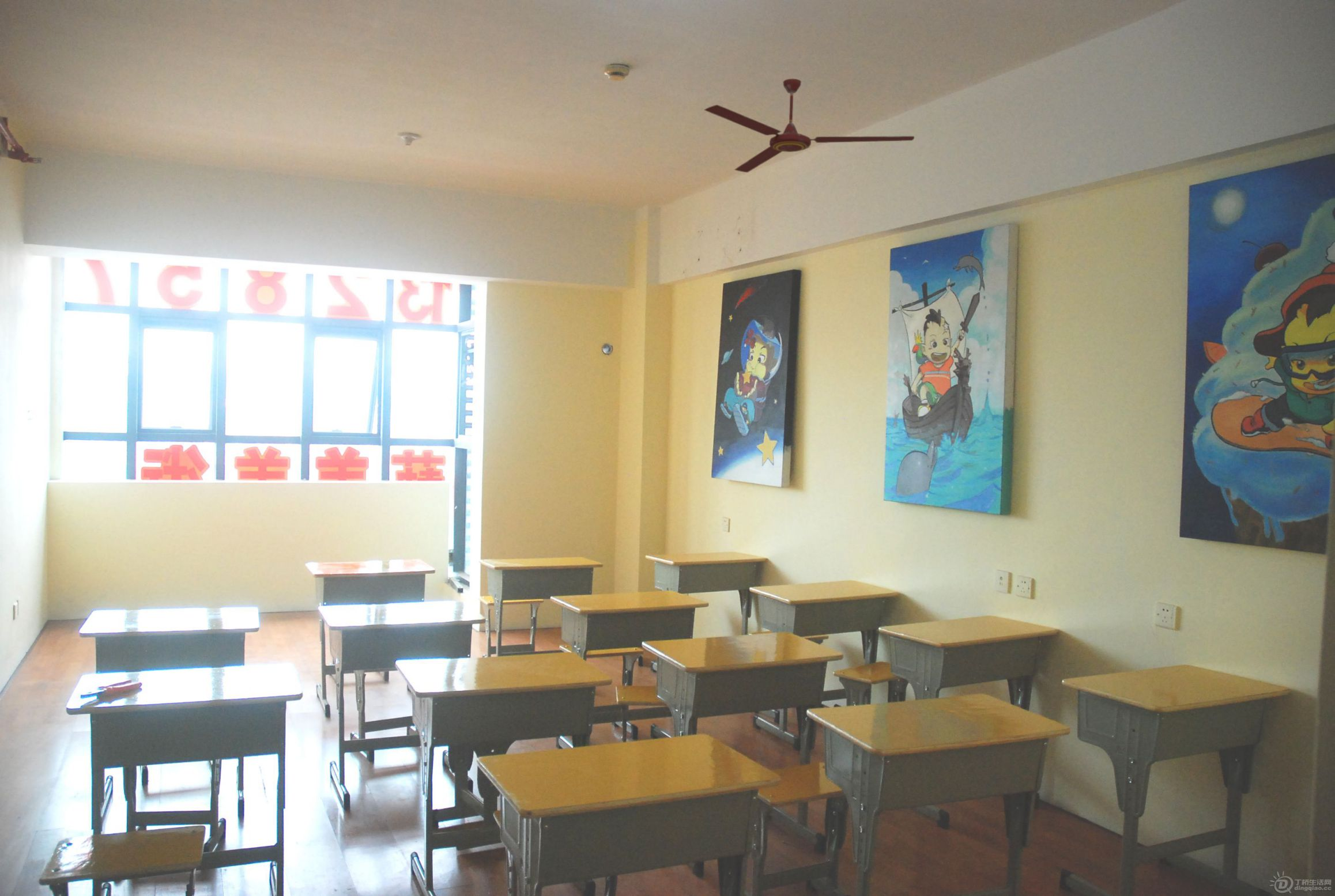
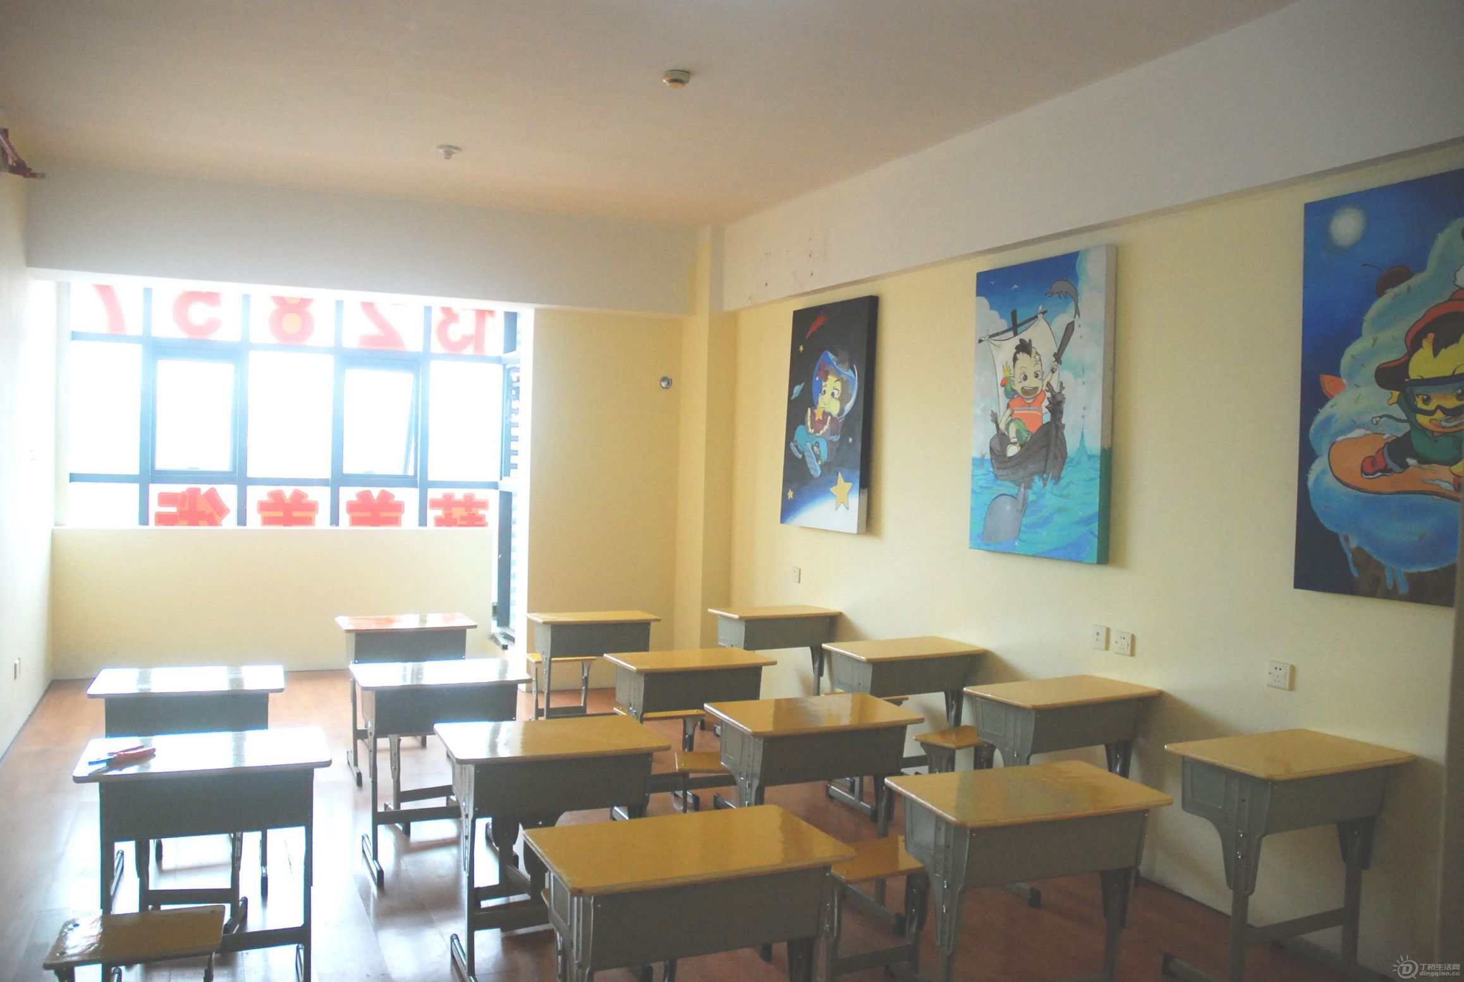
- ceiling fan (794, 126)
